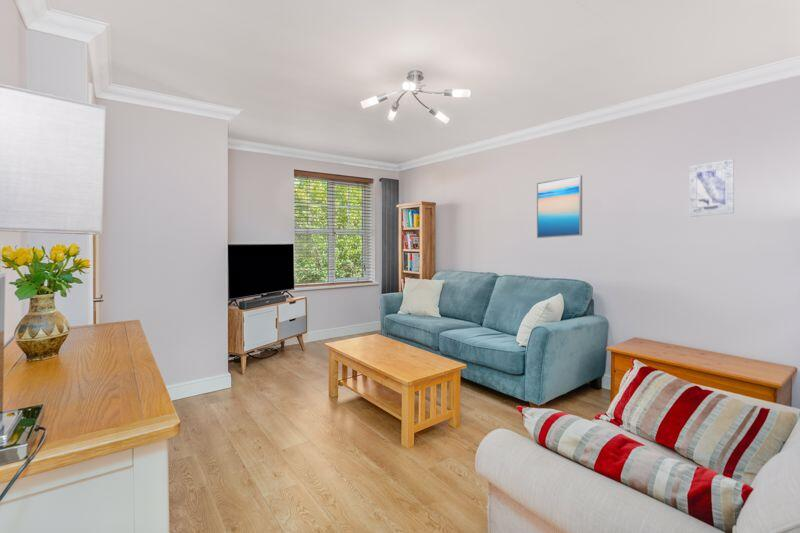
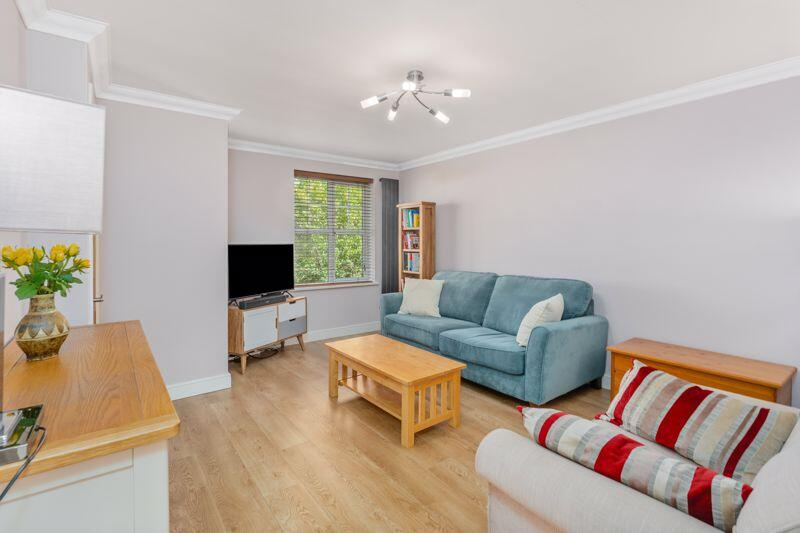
- wall art (558, 208)
- wall art (711, 189)
